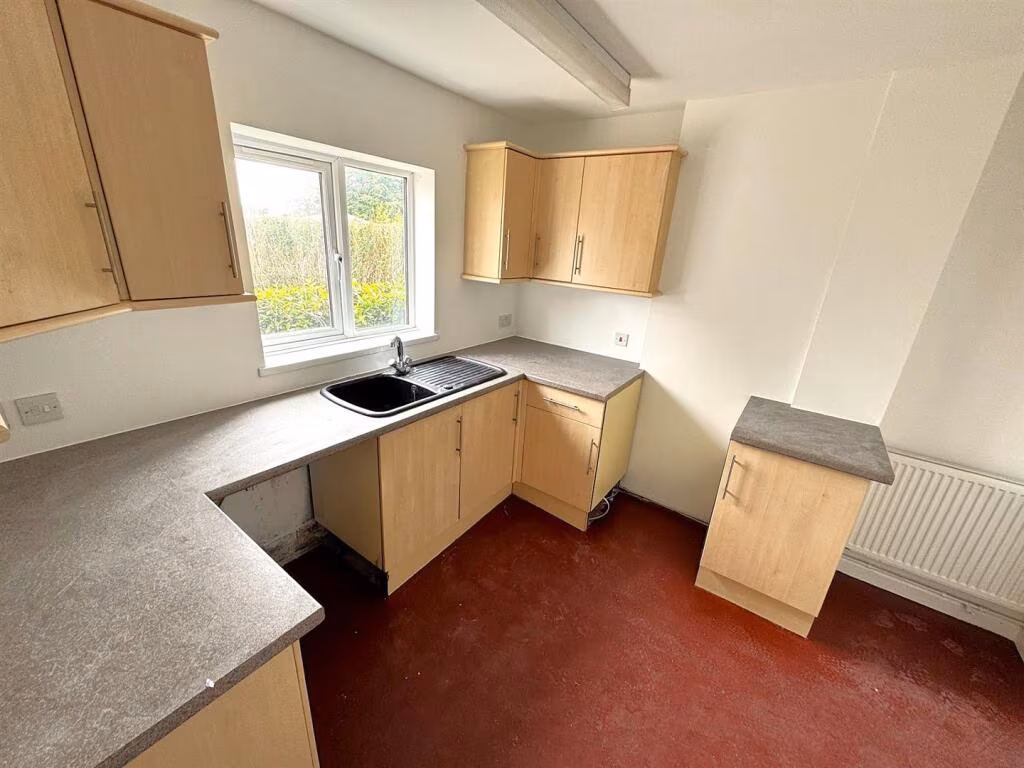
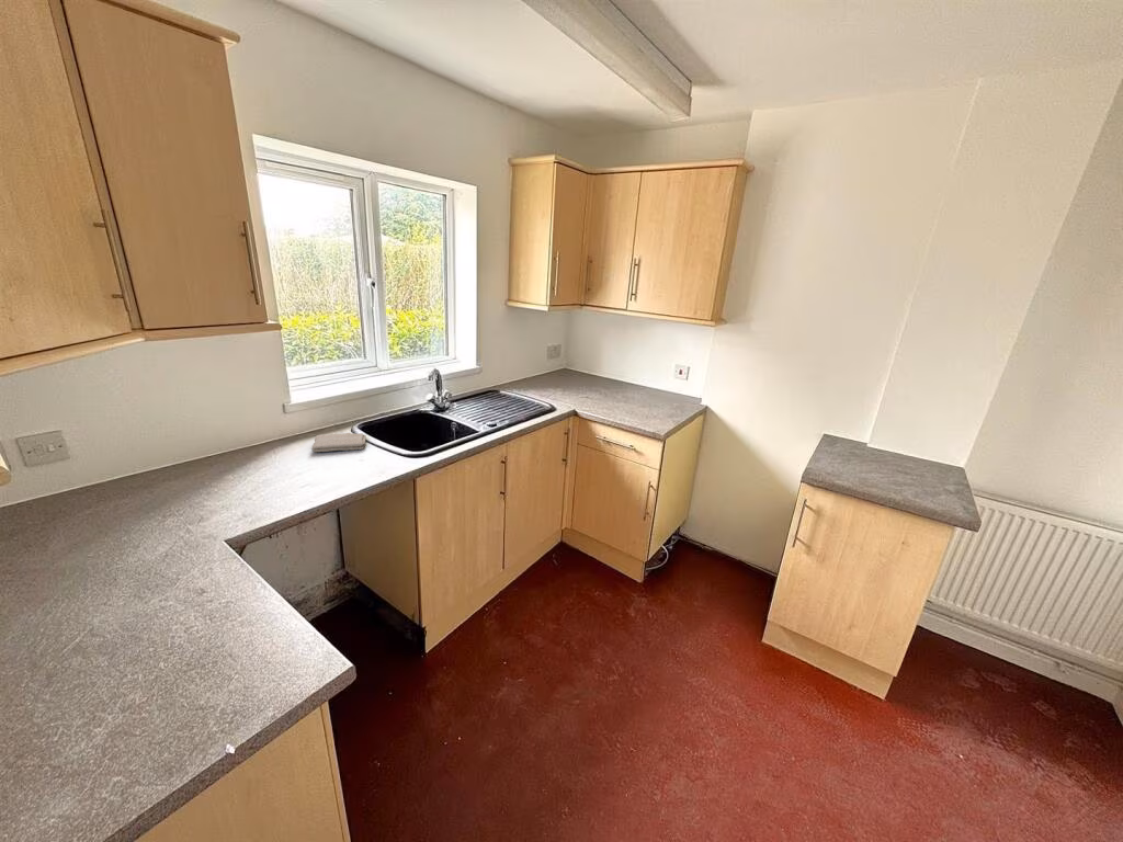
+ washcloth (340, 442)
